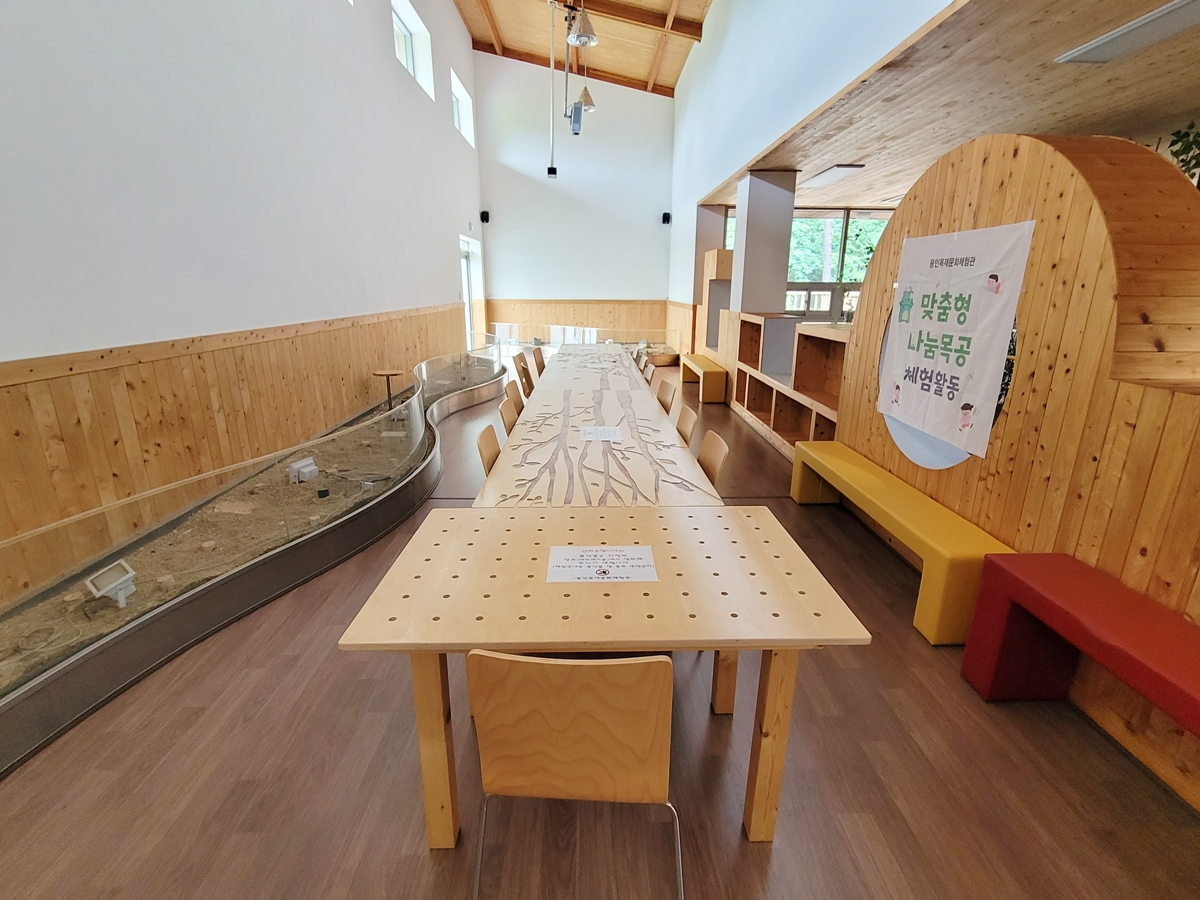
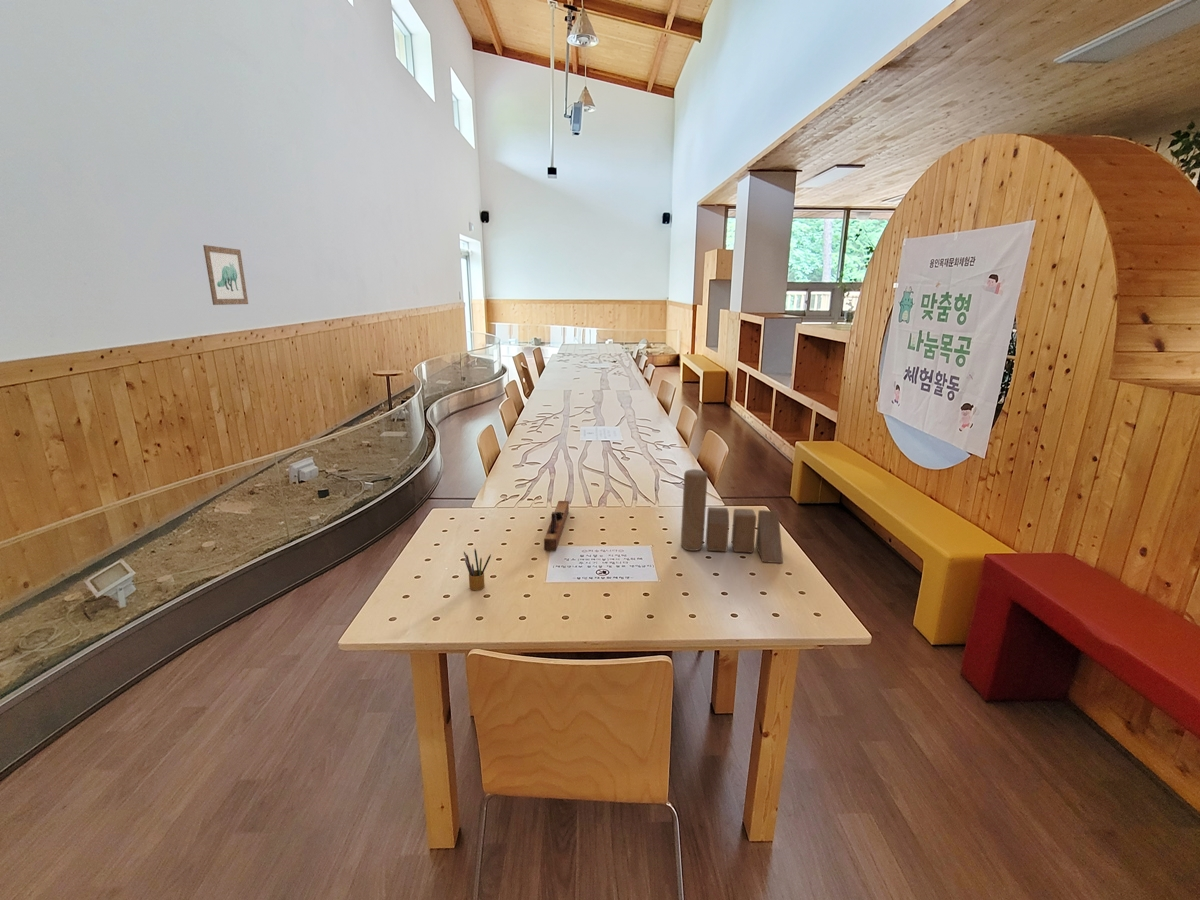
+ pencil box (477, 569)
+ wall art (226, 276)
+ hand plane (557, 515)
+ wooden block set (733, 514)
